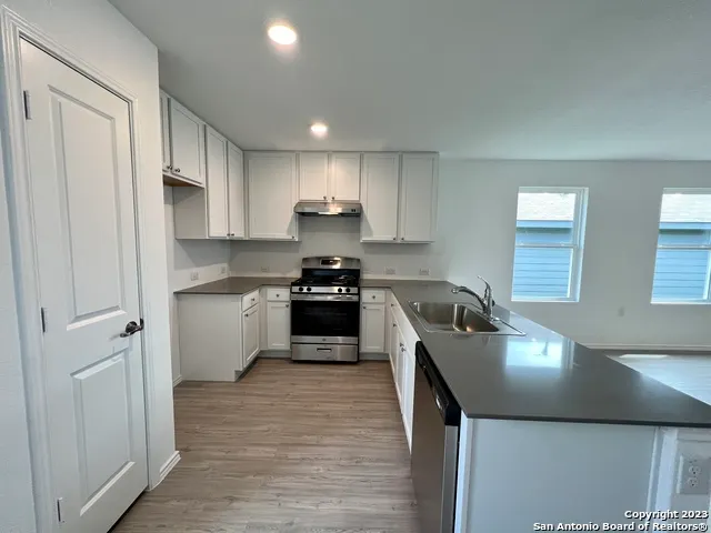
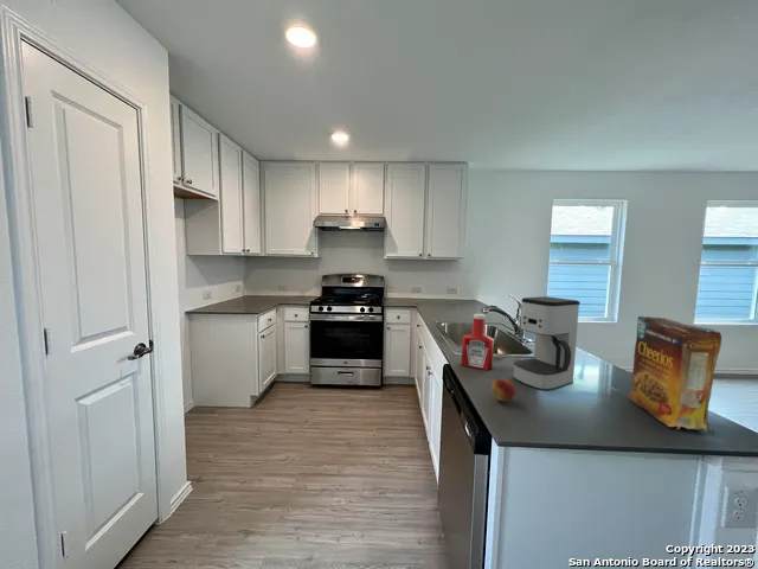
+ coffee maker (546, 340)
+ soap bottle (477, 340)
+ cereal box (676, 367)
+ fruit (503, 390)
